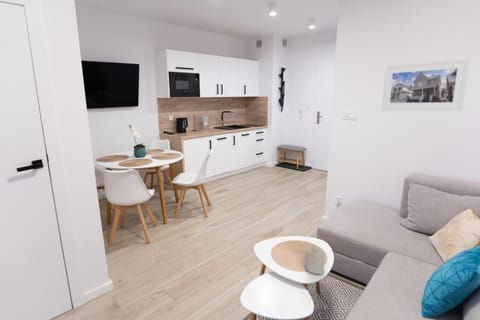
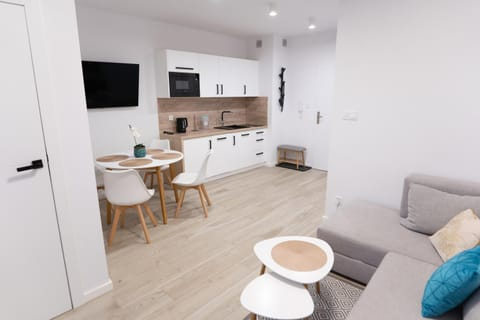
- candle (314, 258)
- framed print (421, 87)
